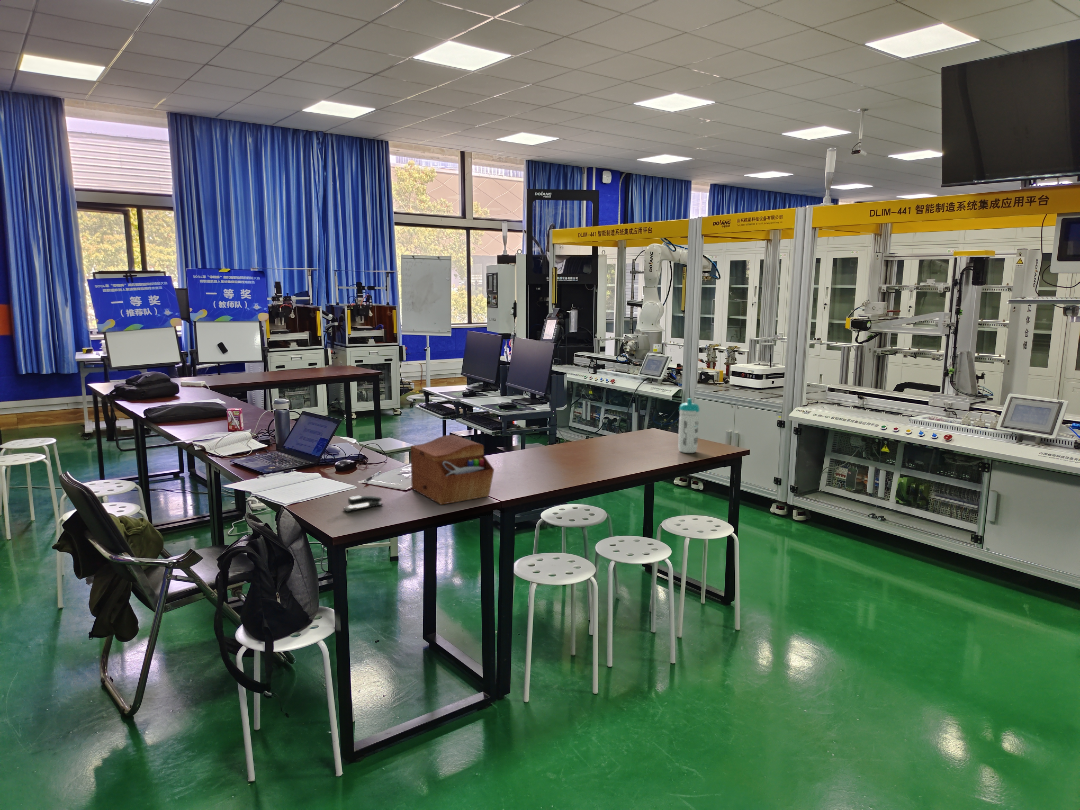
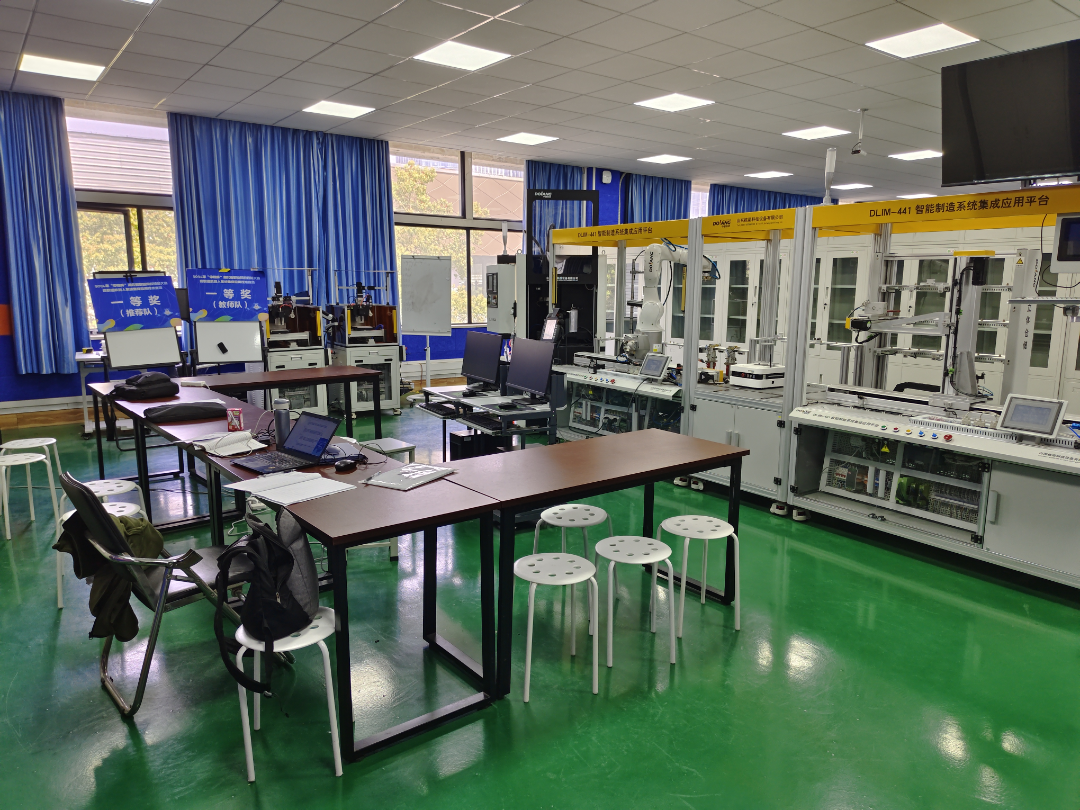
- water bottle (688, 425)
- stapler (363, 501)
- sewing box (450, 468)
